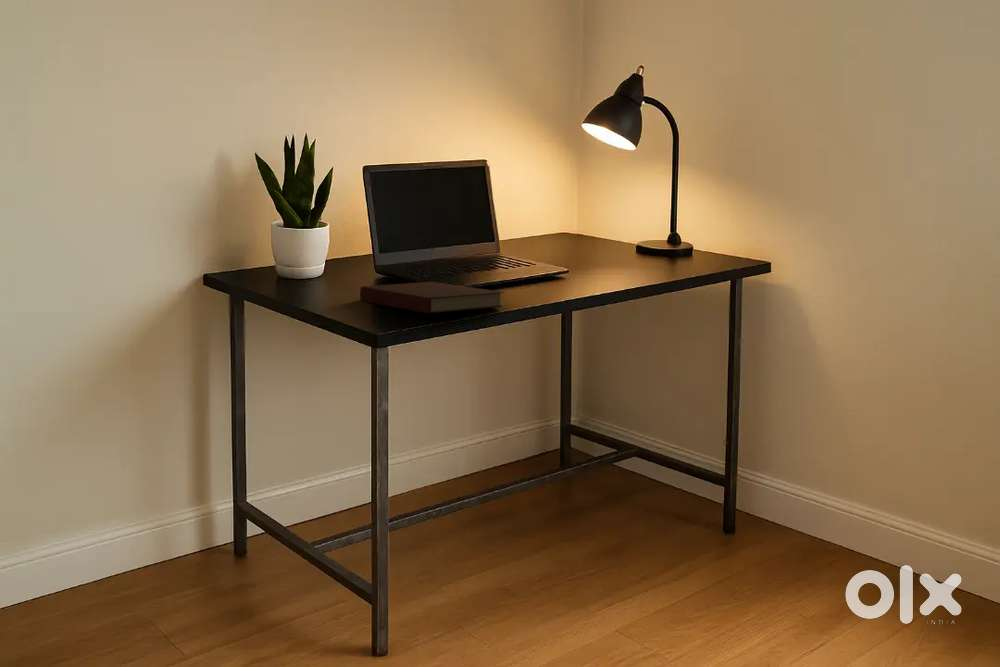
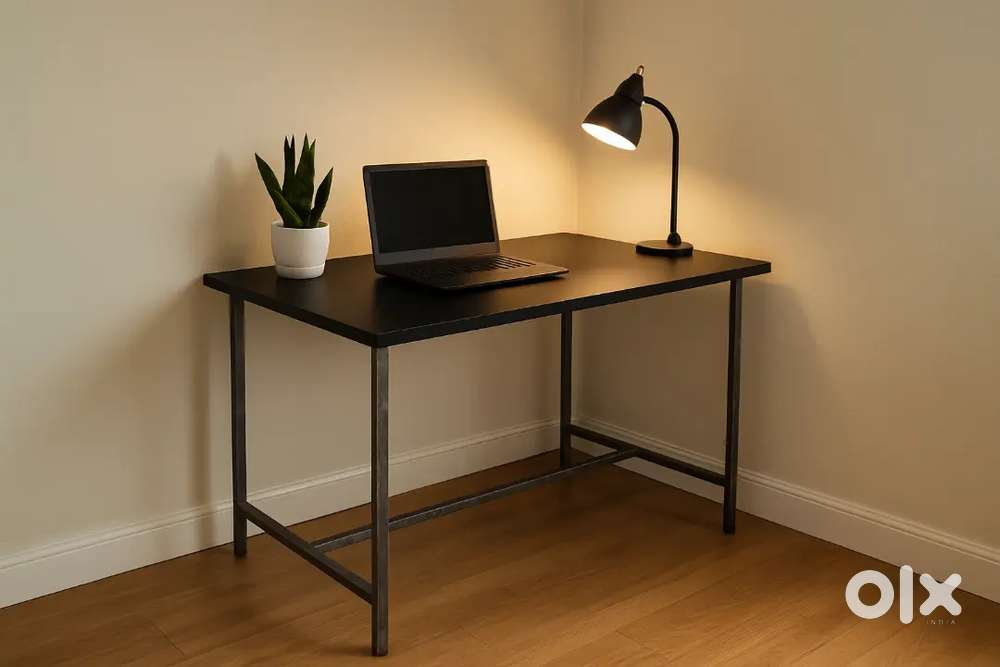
- notebook (430, 296)
